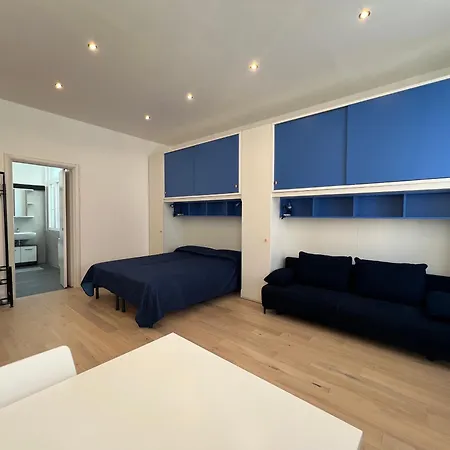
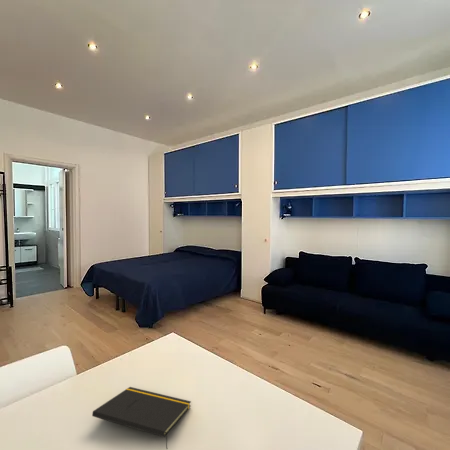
+ notepad (144, 408)
